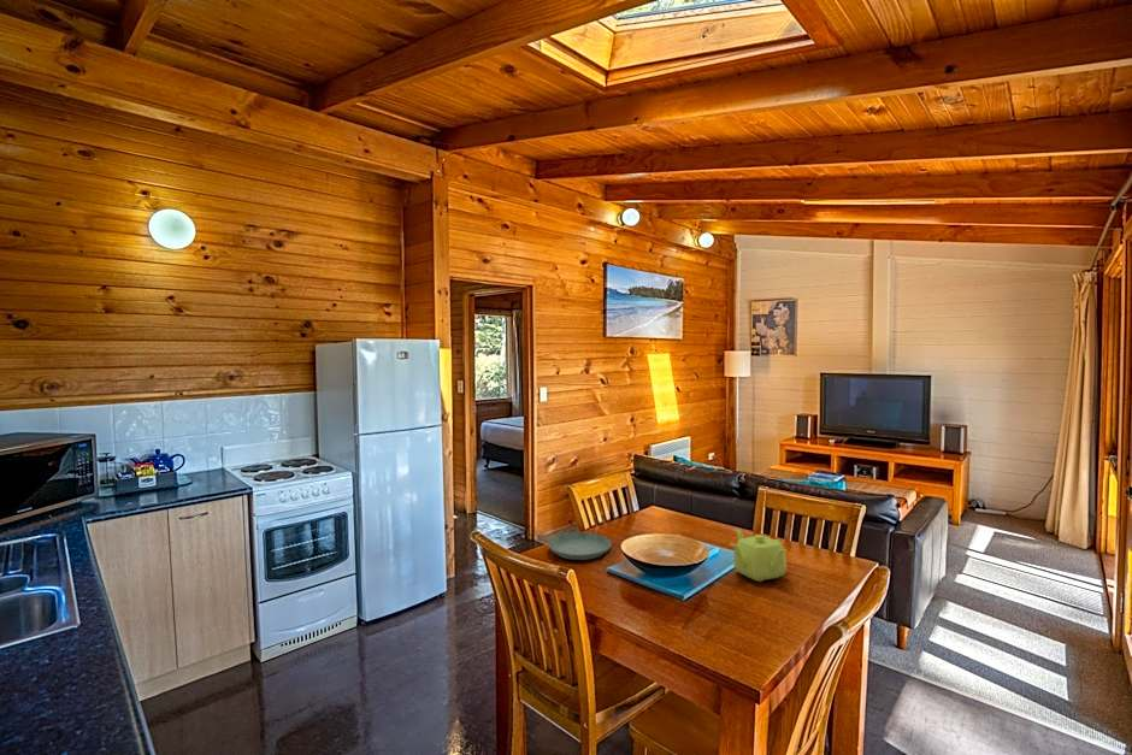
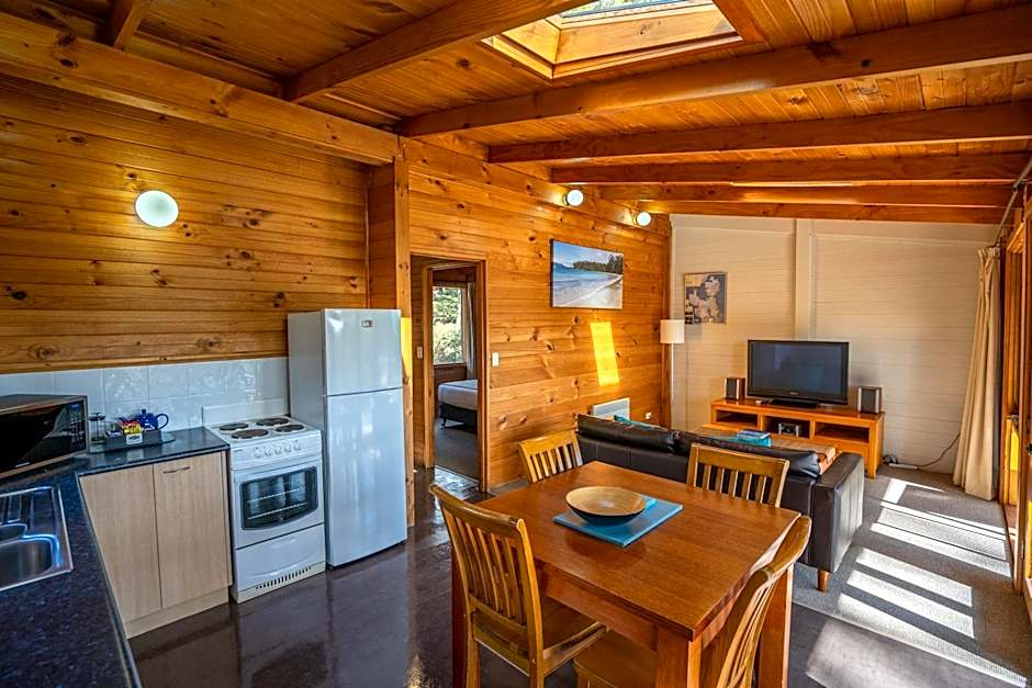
- teapot (755, 555)
- saucer (579, 547)
